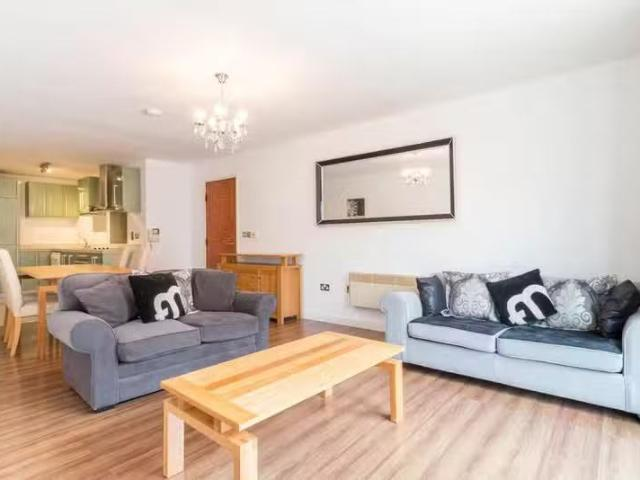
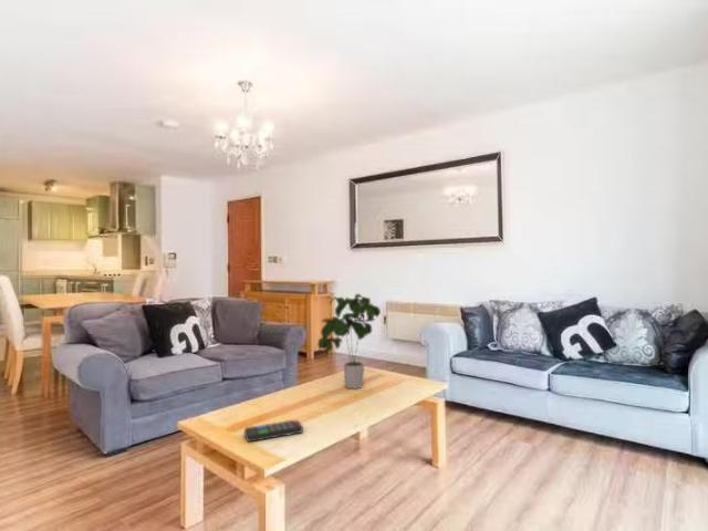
+ potted plant (351, 340)
+ remote control (273, 429)
